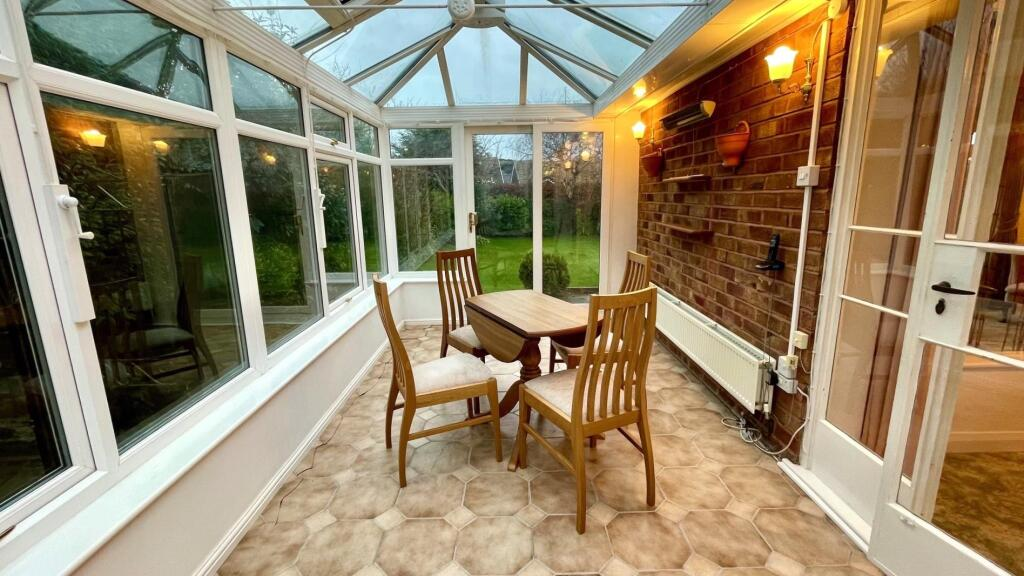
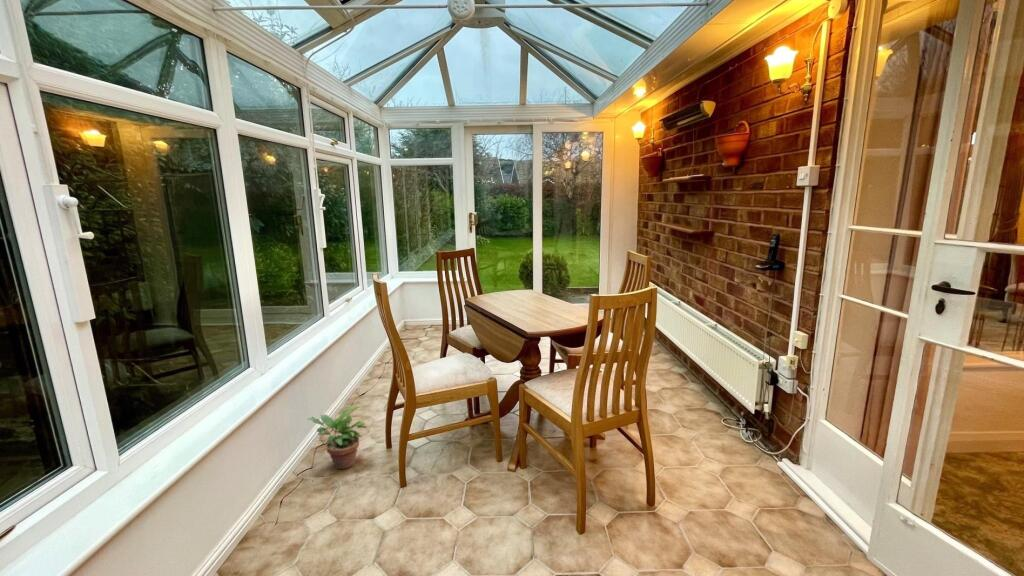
+ potted plant (336, 440)
